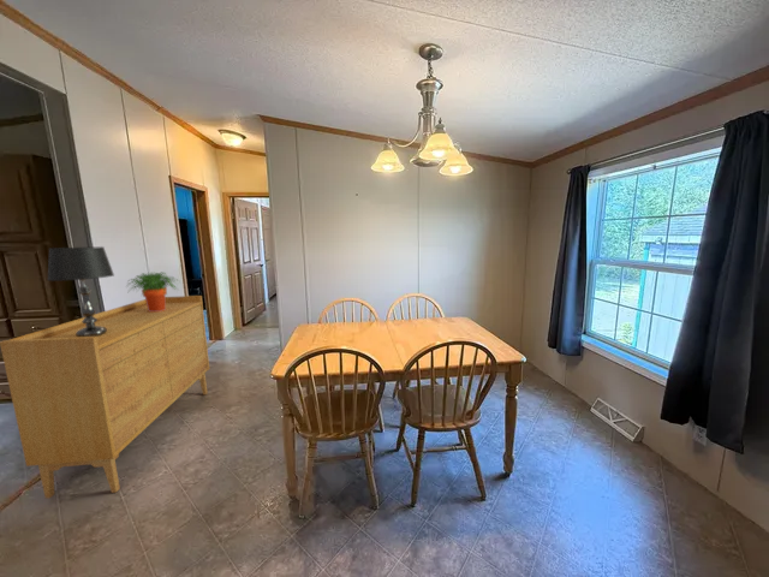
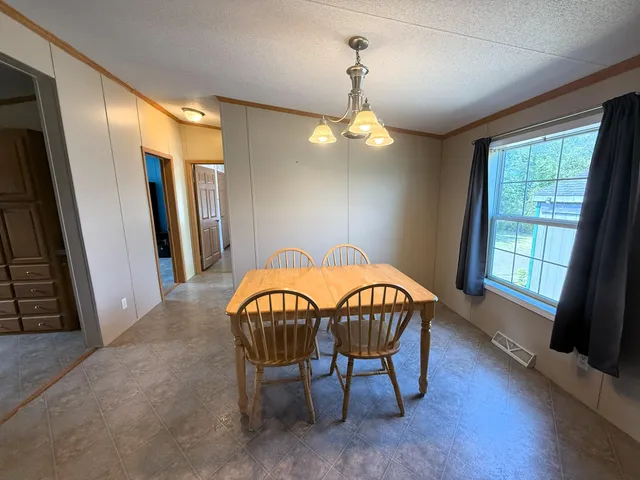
- sideboard (137, 374)
- potted plant (155, 291)
- table lamp (84, 291)
